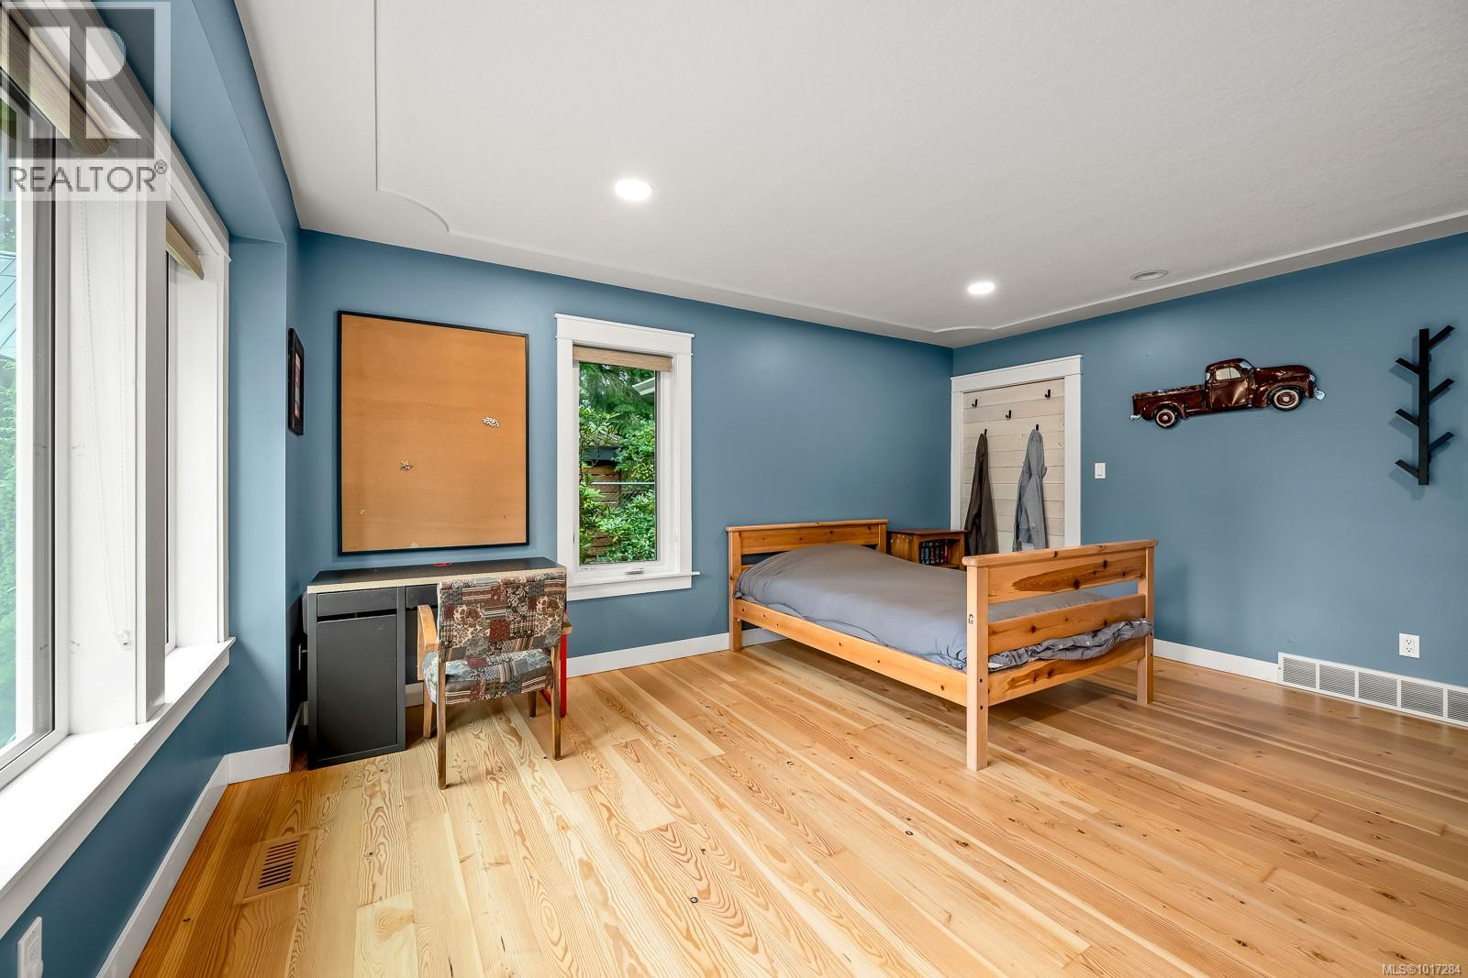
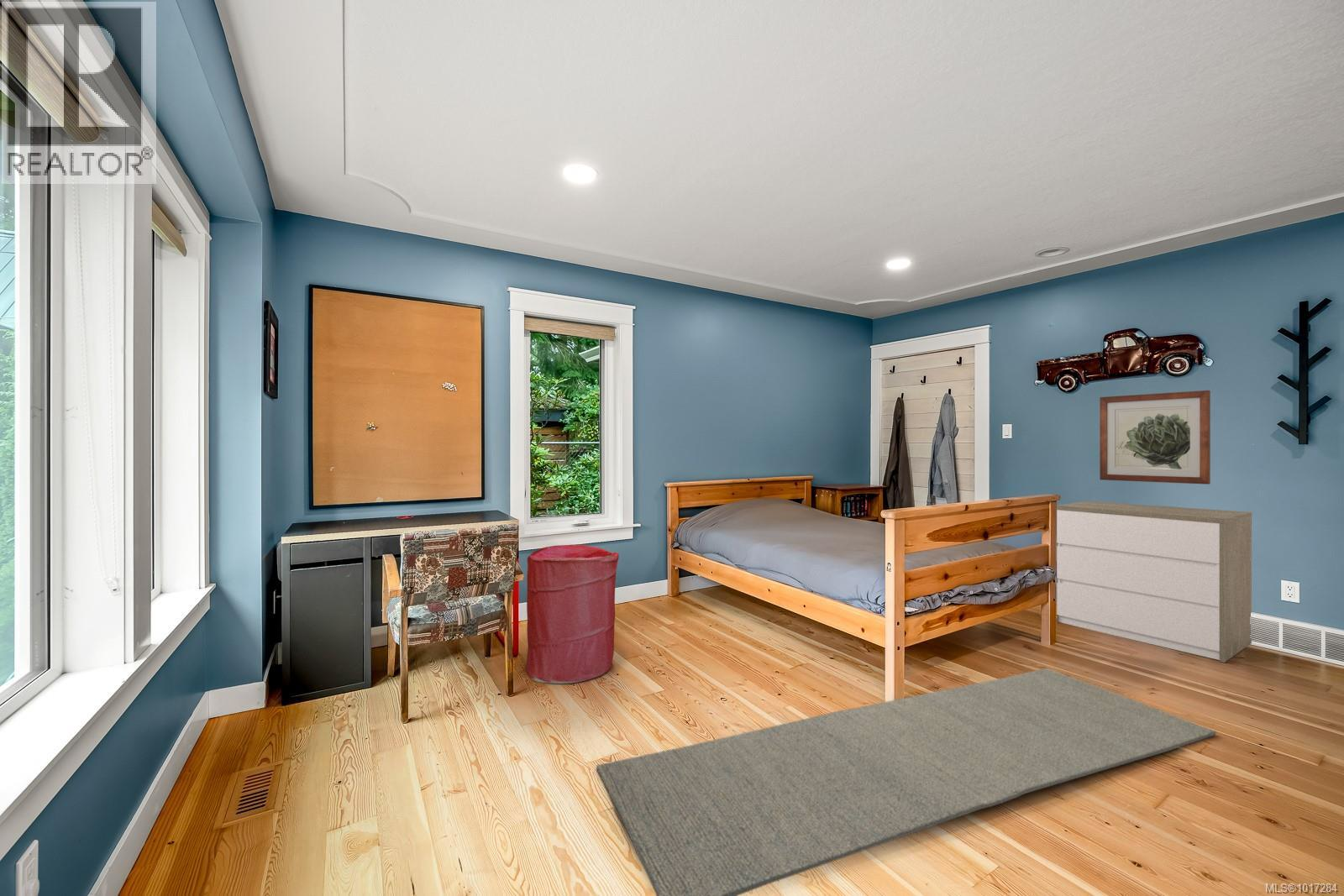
+ rug (923, 747)
+ dresser (1147, 570)
+ wall art (1152, 438)
+ laundry hamper (573, 606)
